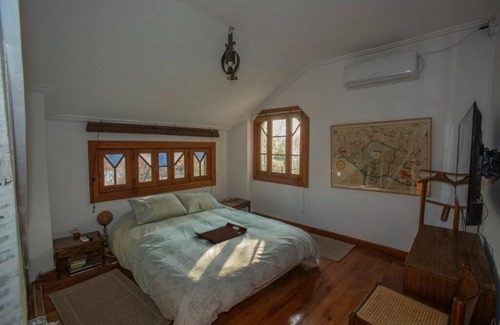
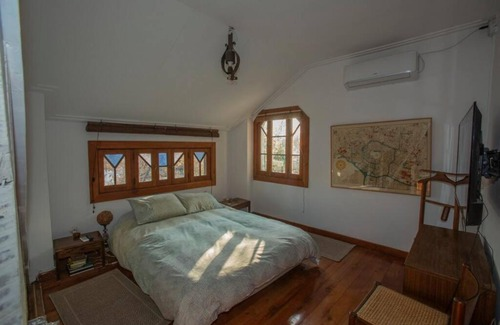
- serving tray (221, 232)
